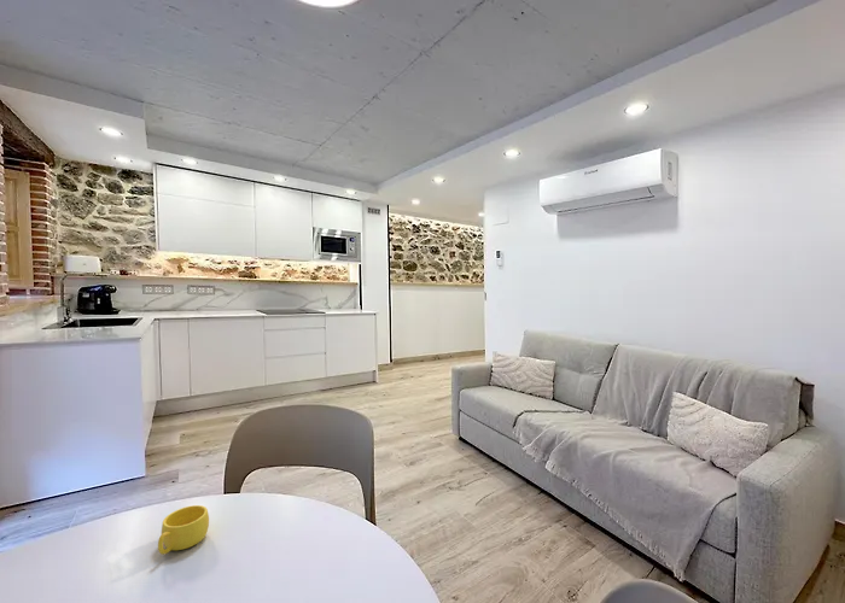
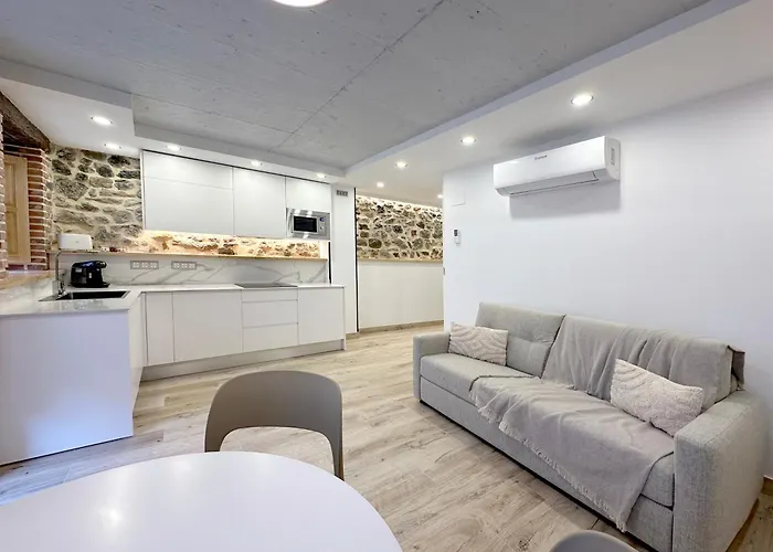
- cup (181, 531)
